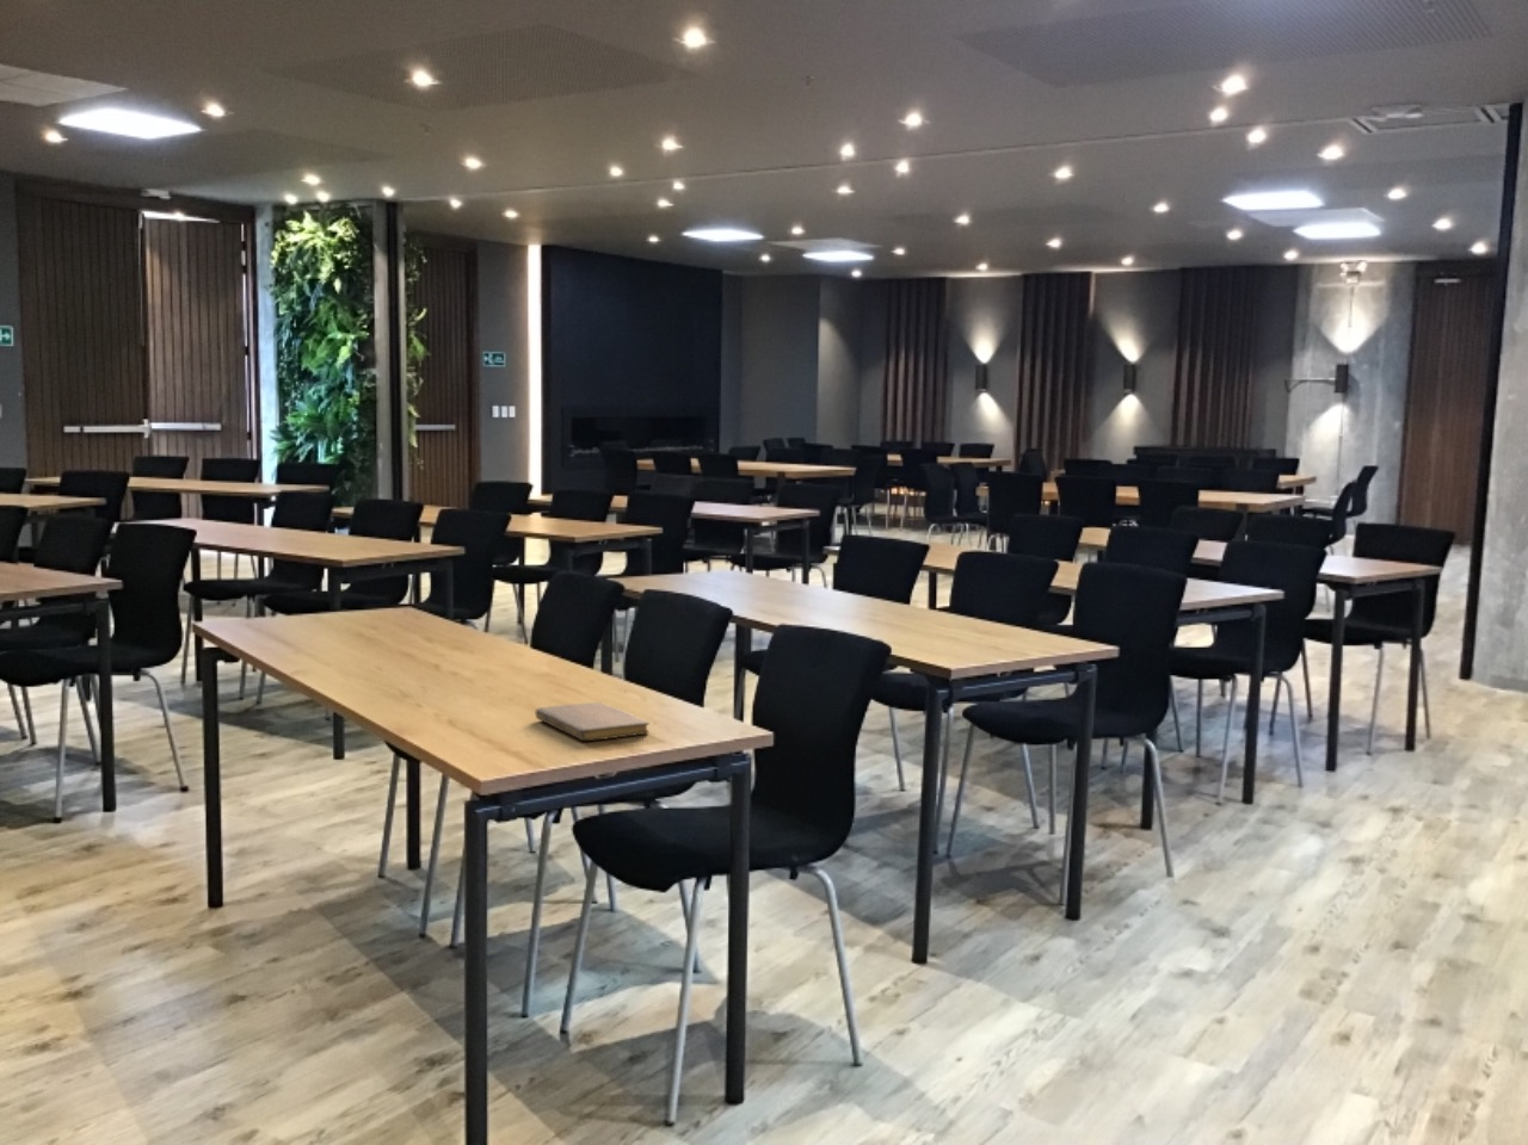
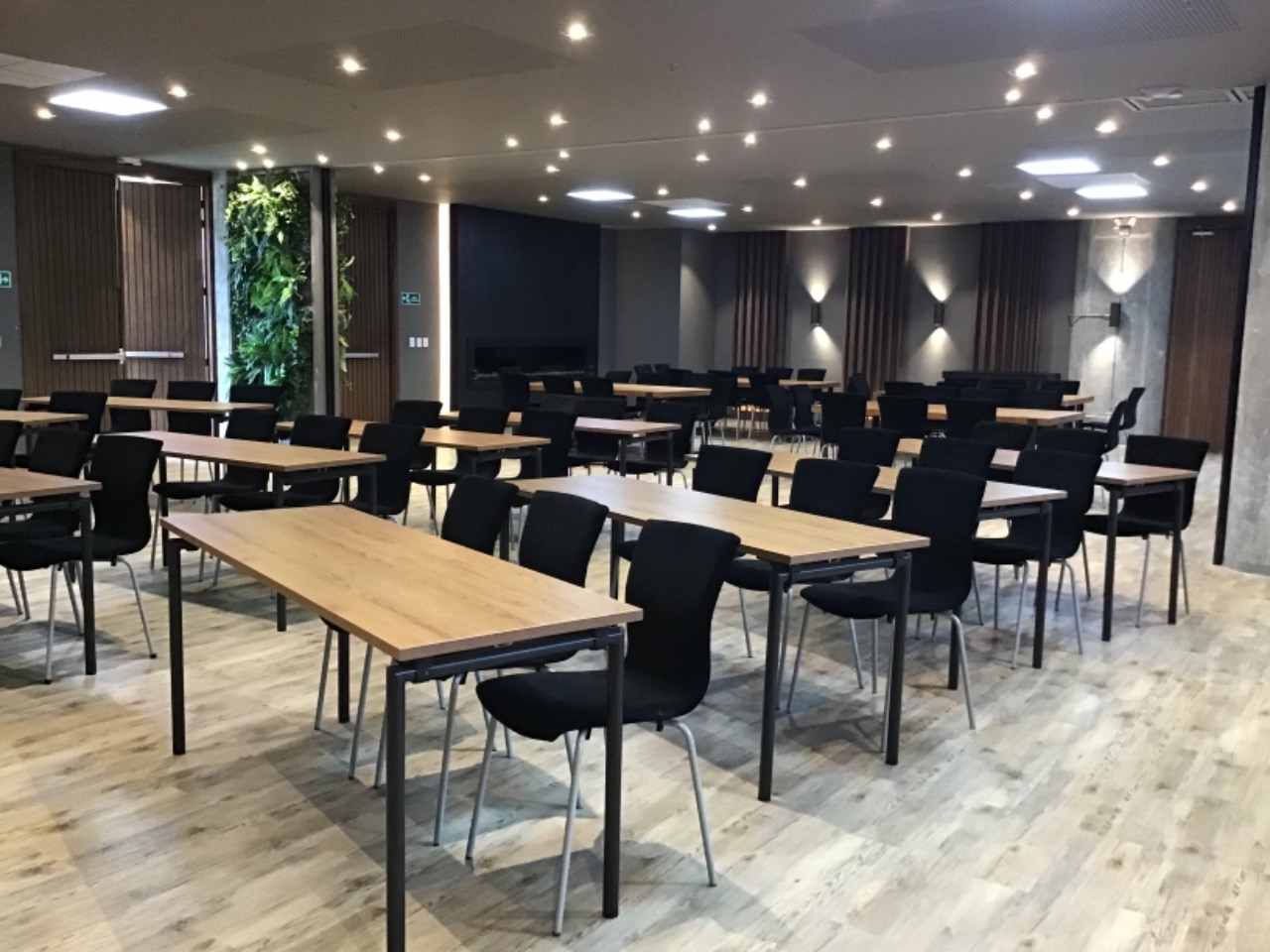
- notebook (591, 720)
